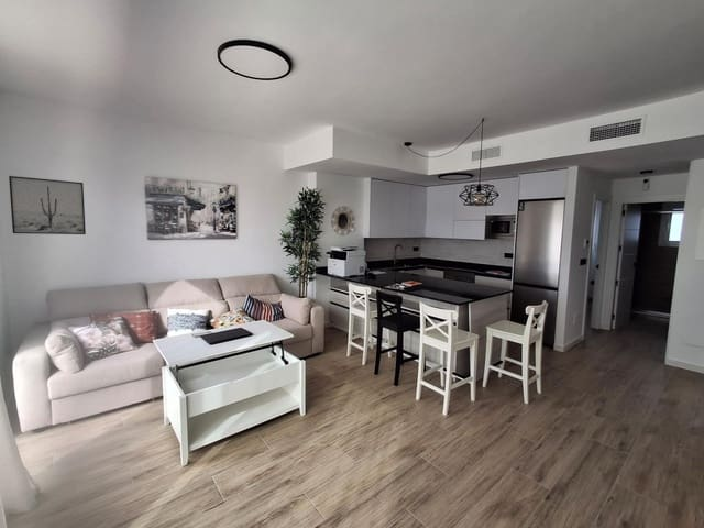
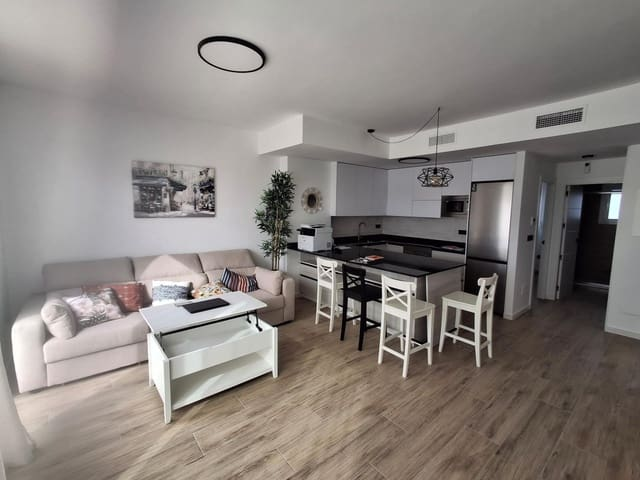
- wall art (50, 207)
